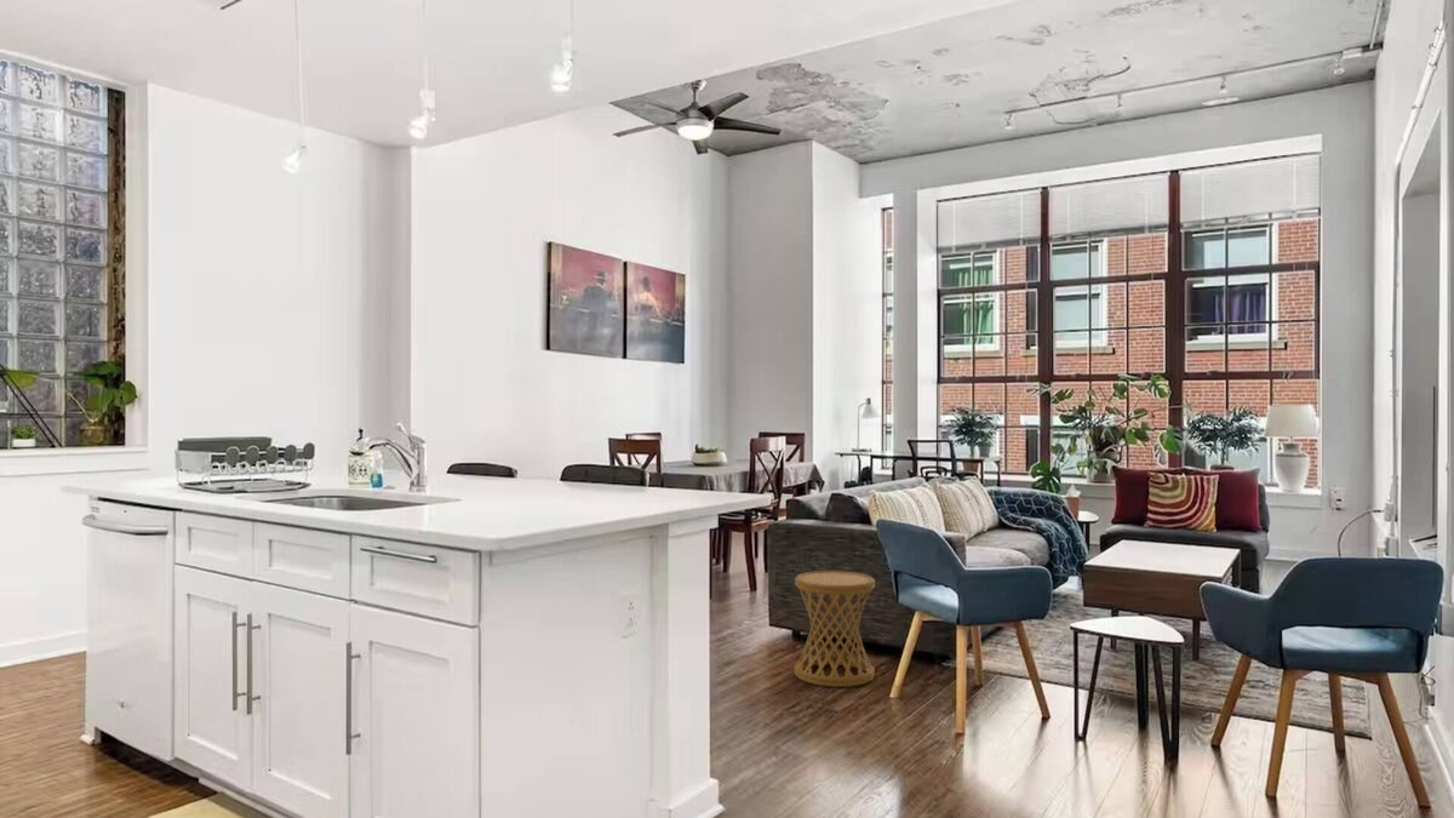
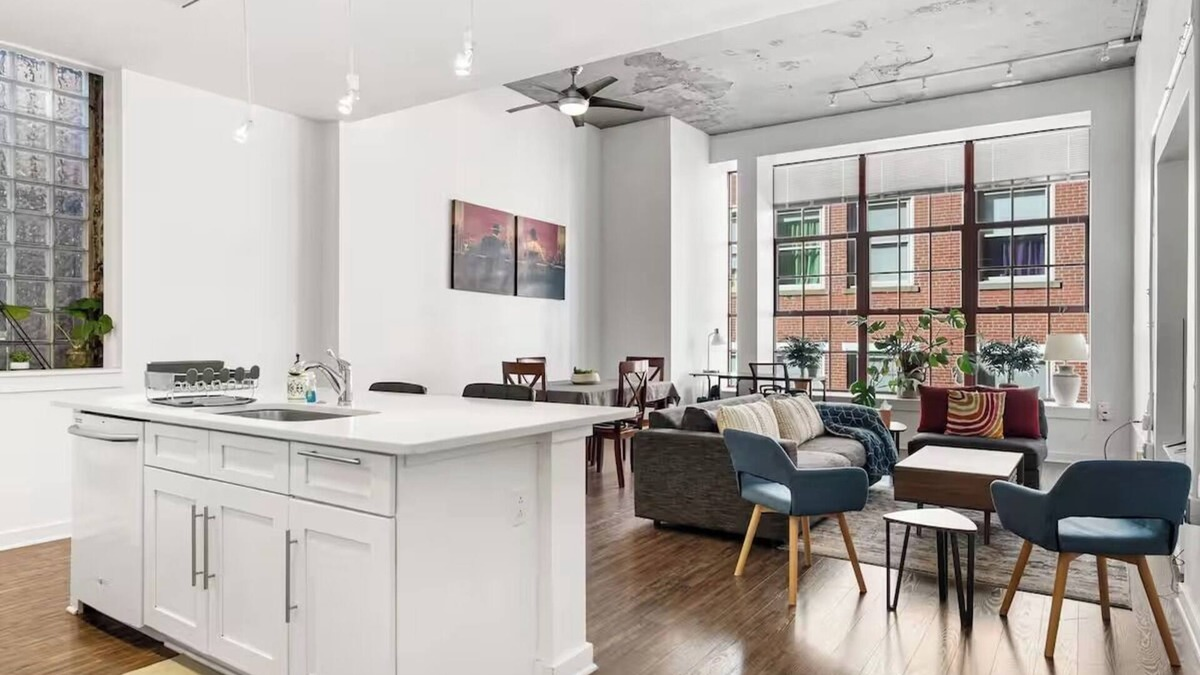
- side table (831, 625)
